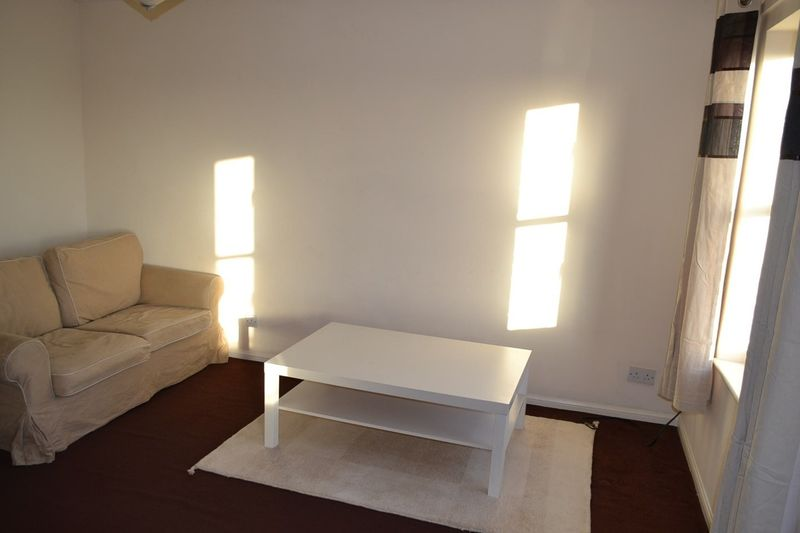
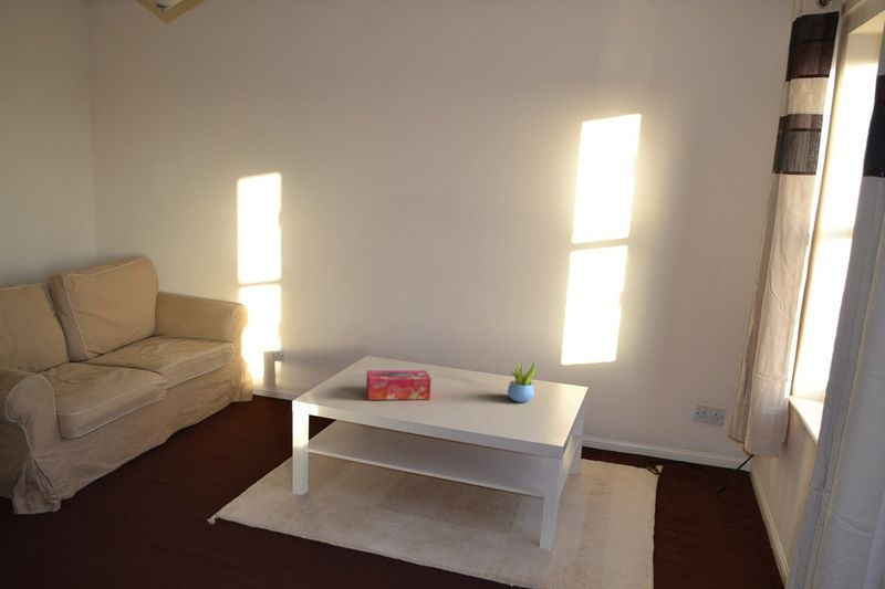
+ succulent plant (521, 379)
+ tissue box (397, 385)
